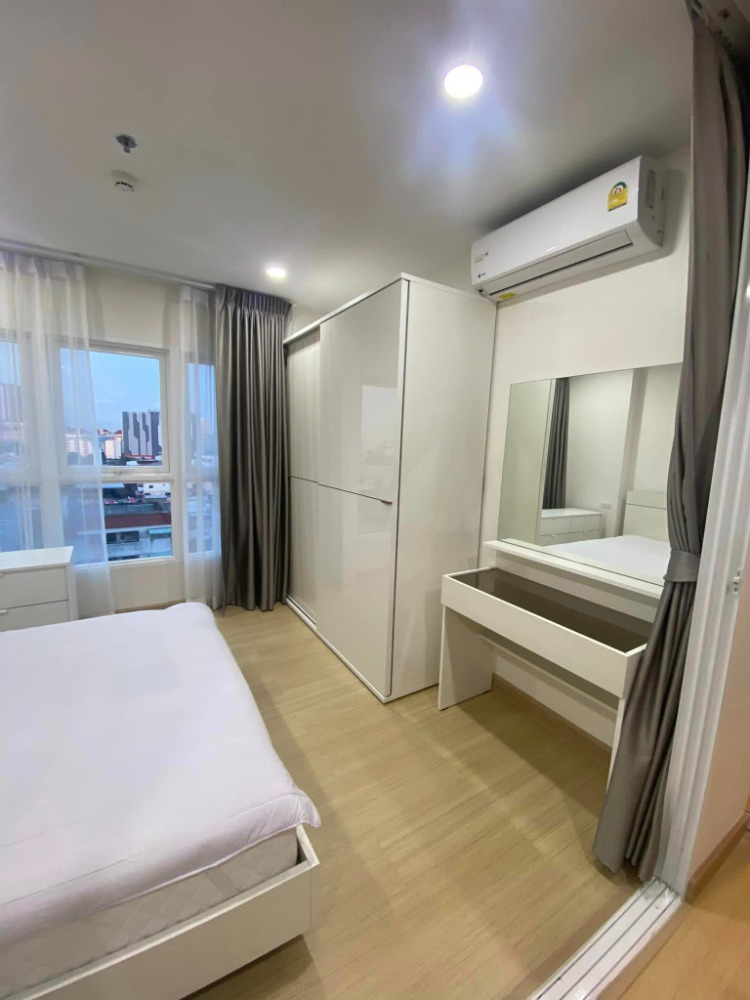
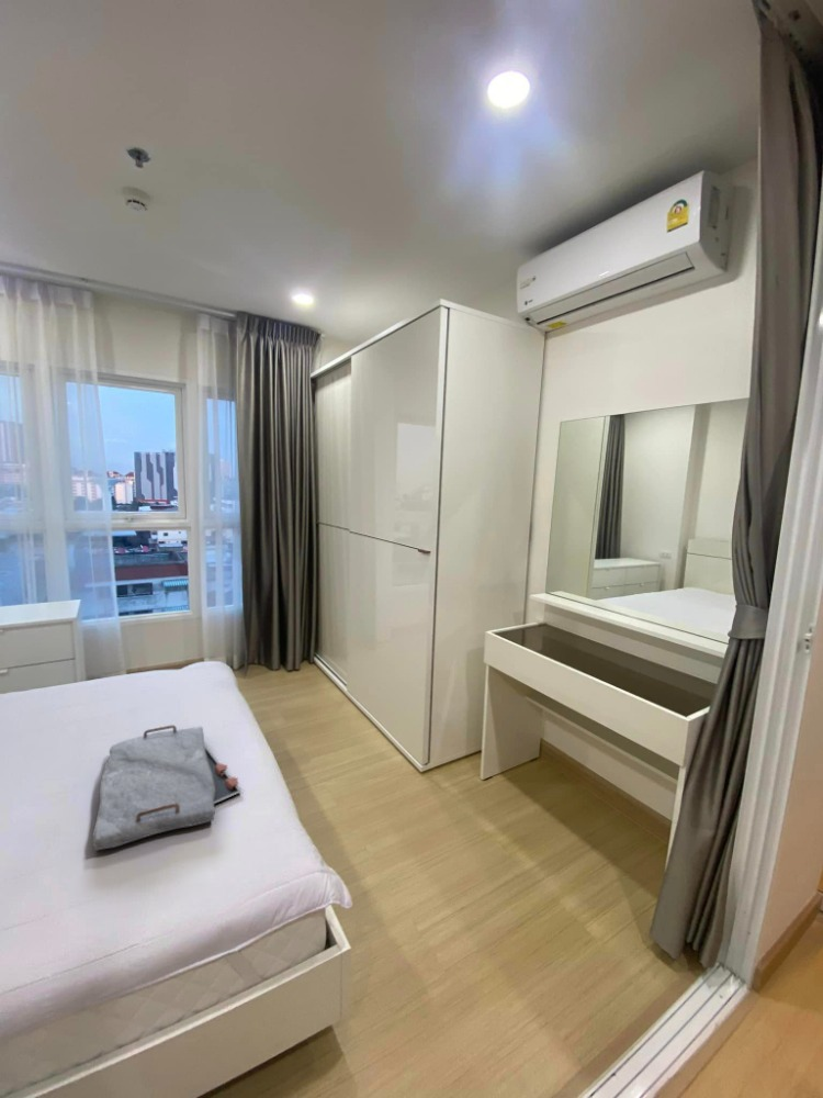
+ serving tray (171, 771)
